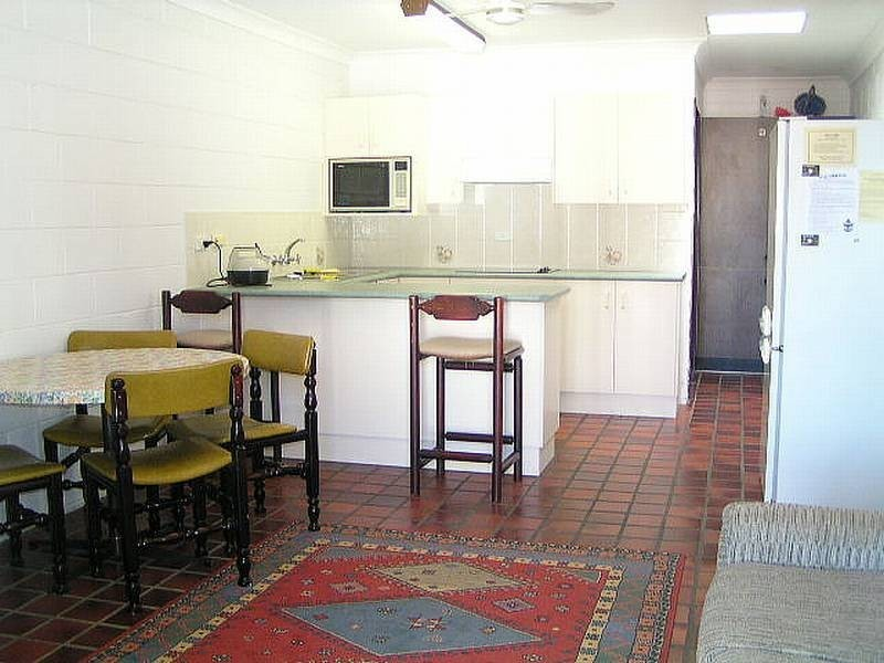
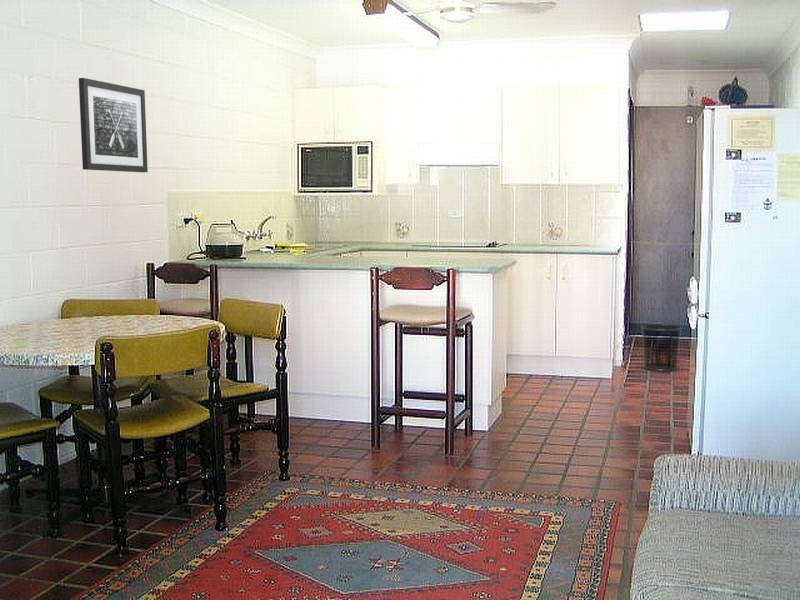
+ wall art (115, 127)
+ waste bin (660, 347)
